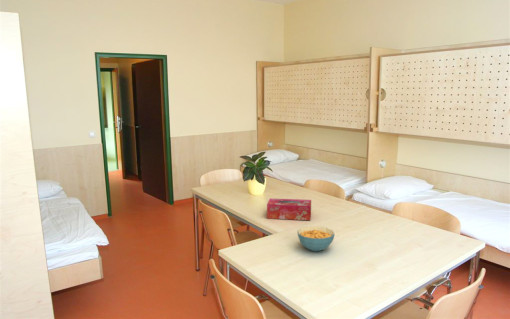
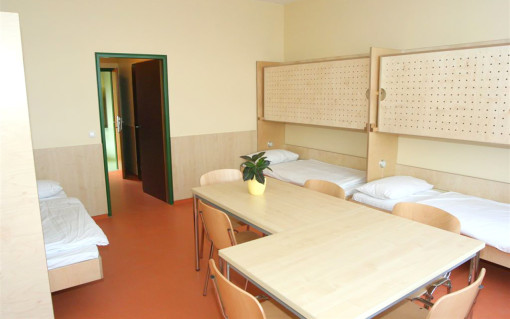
- tissue box (289, 209)
- cereal bowl (315, 240)
